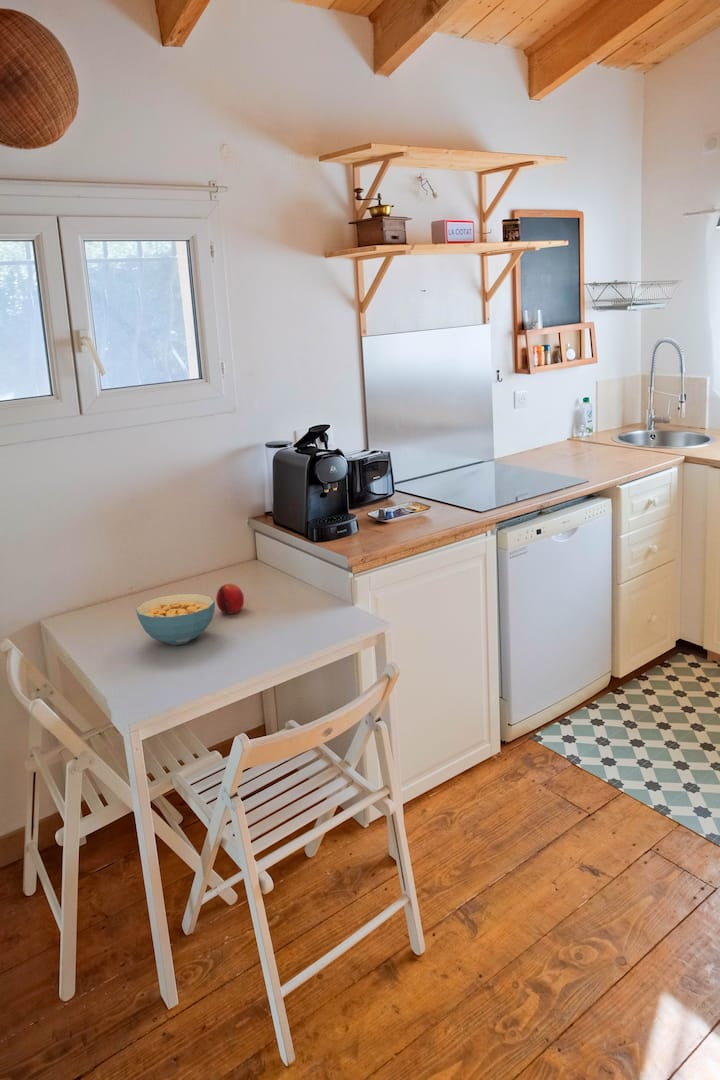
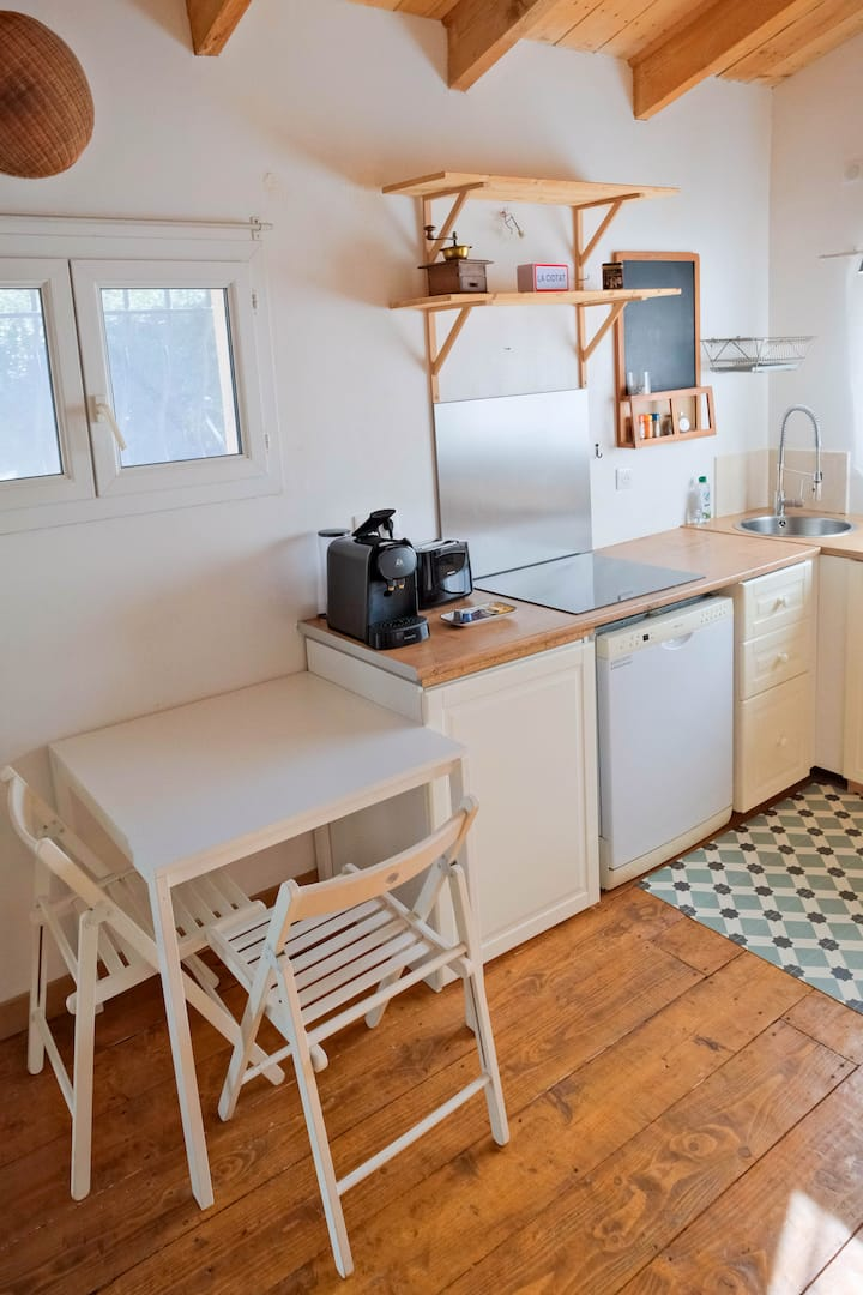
- fruit (230, 598)
- cereal bowl (177, 623)
